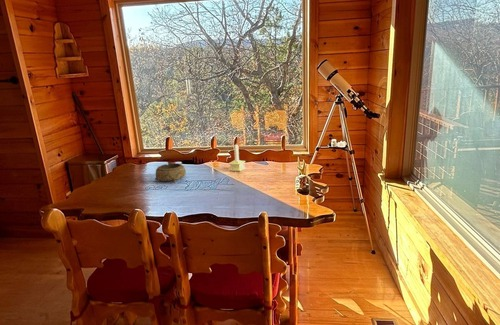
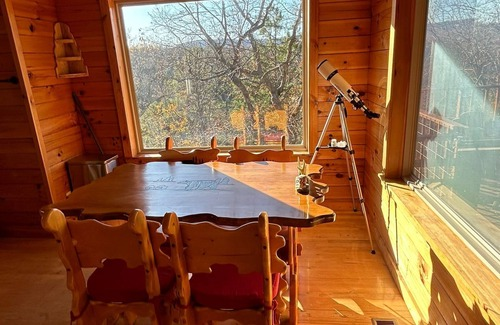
- candle (236, 156)
- decorative bowl (169, 172)
